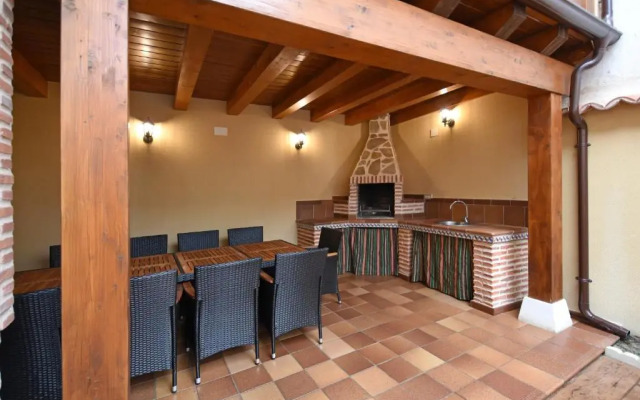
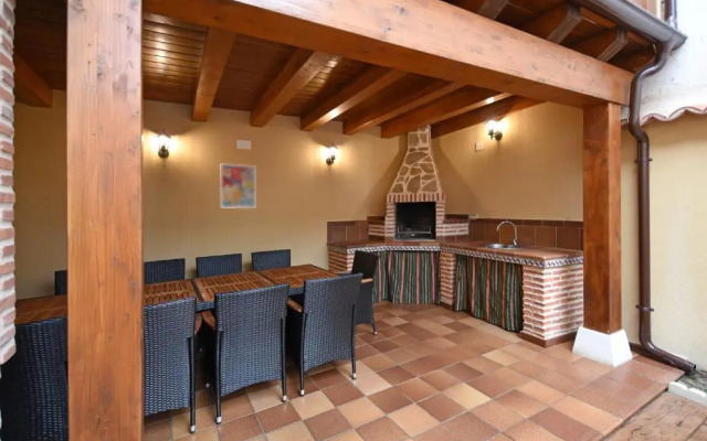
+ wall art (239, 186)
